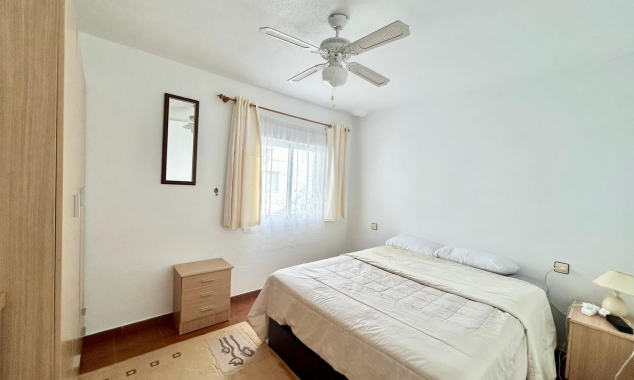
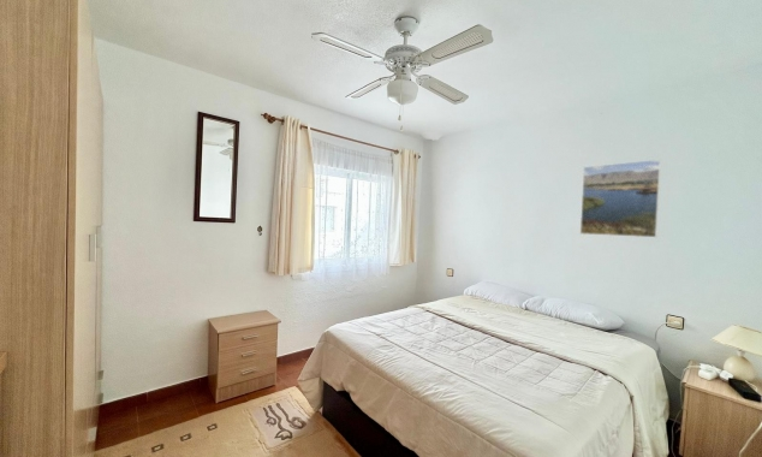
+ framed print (617, 200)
